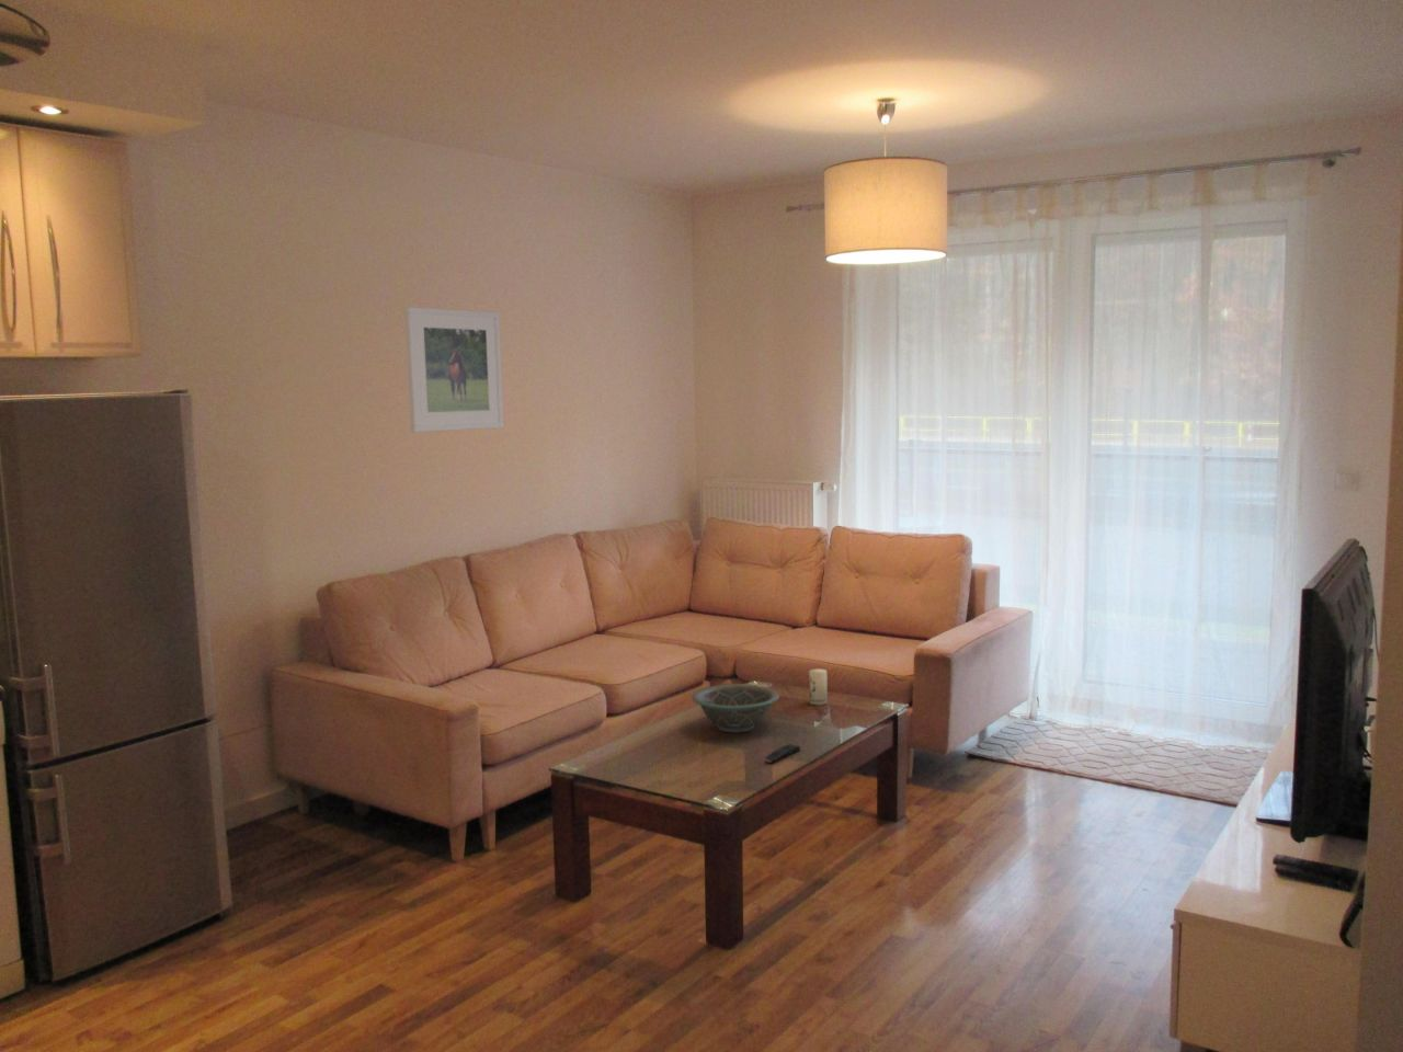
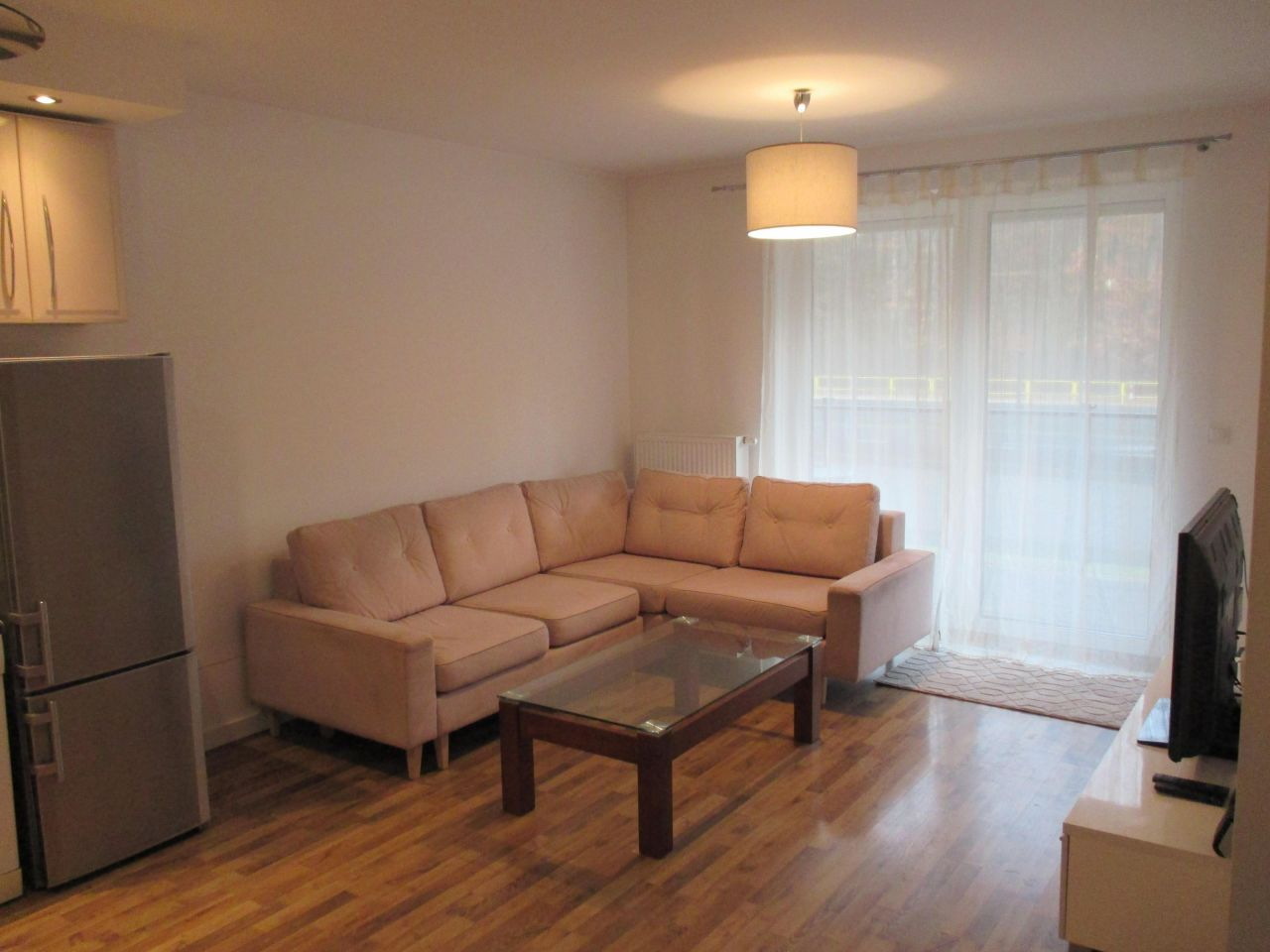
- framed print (456, 369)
- decorative bowl (736, 712)
- candle (817, 686)
- remote control (781, 753)
